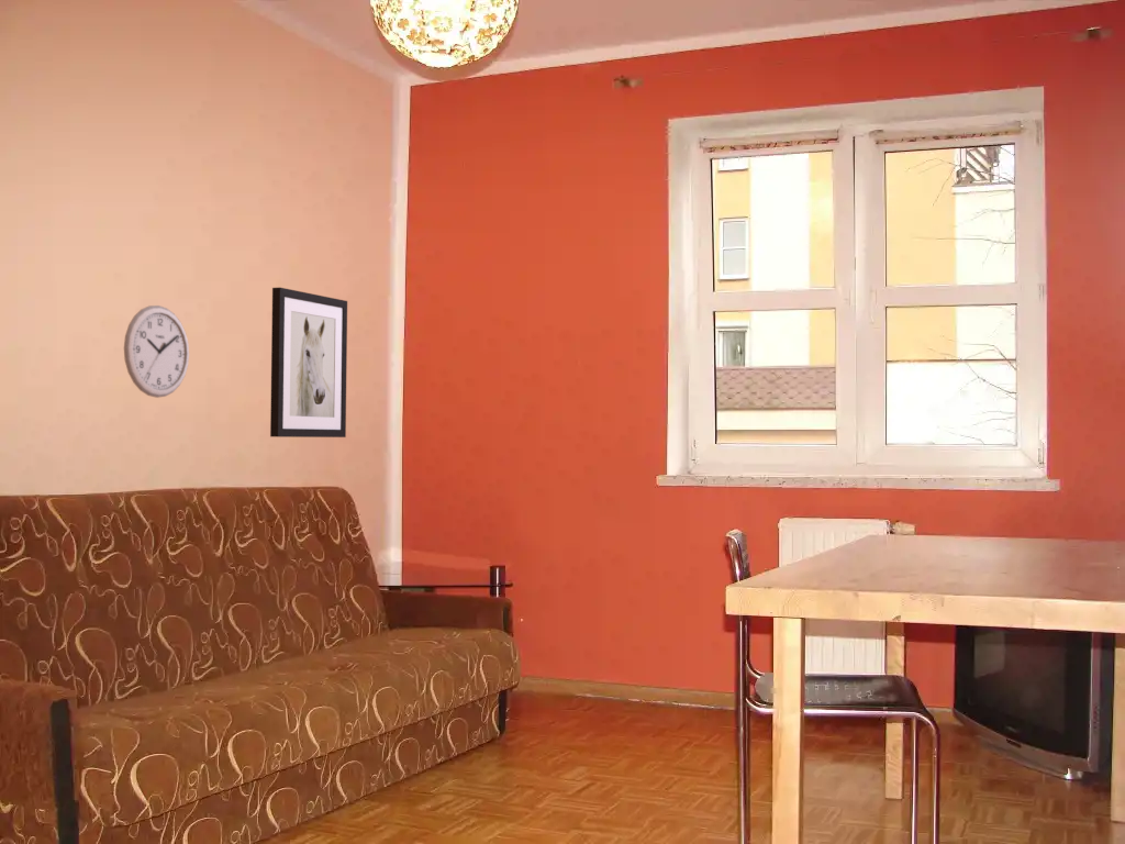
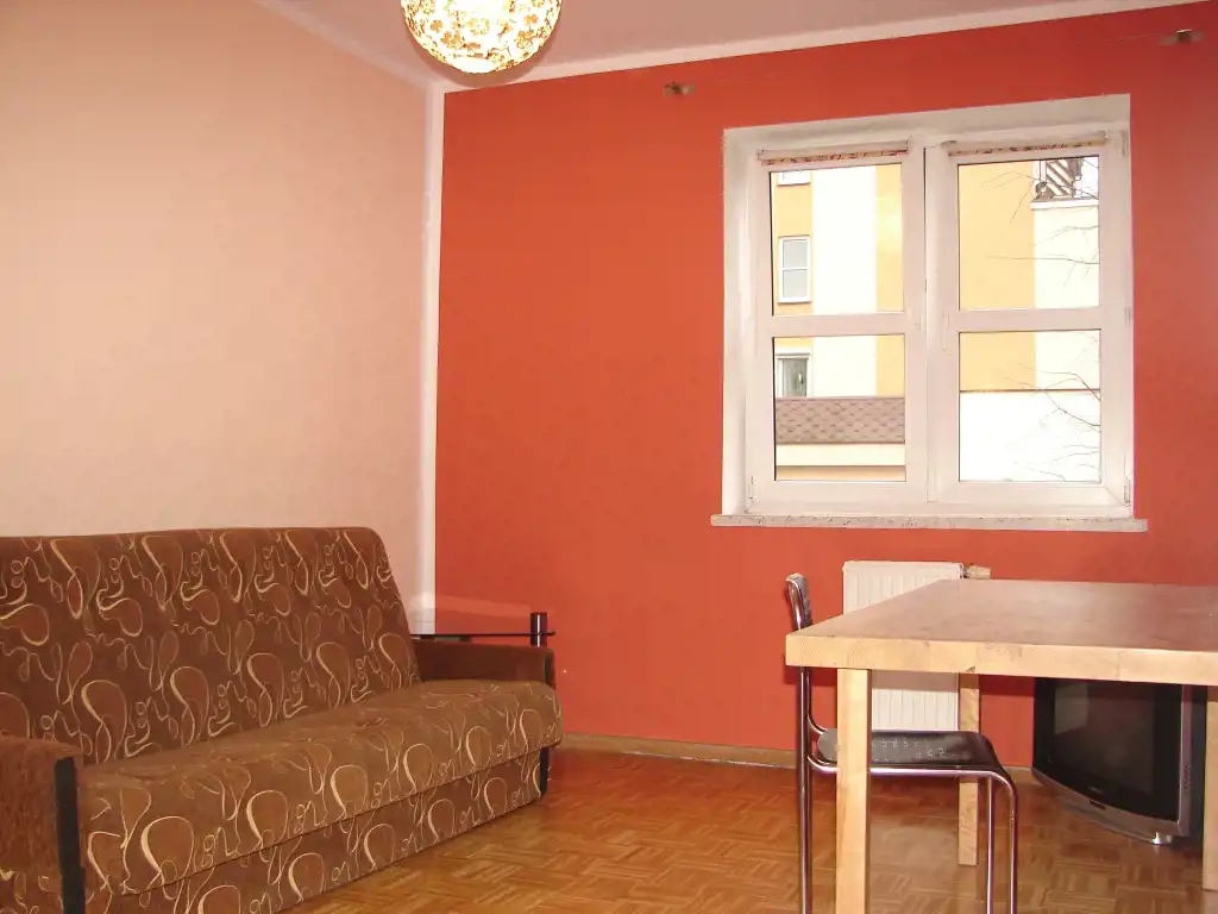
- wall art (310, 365)
- wall clock (158, 351)
